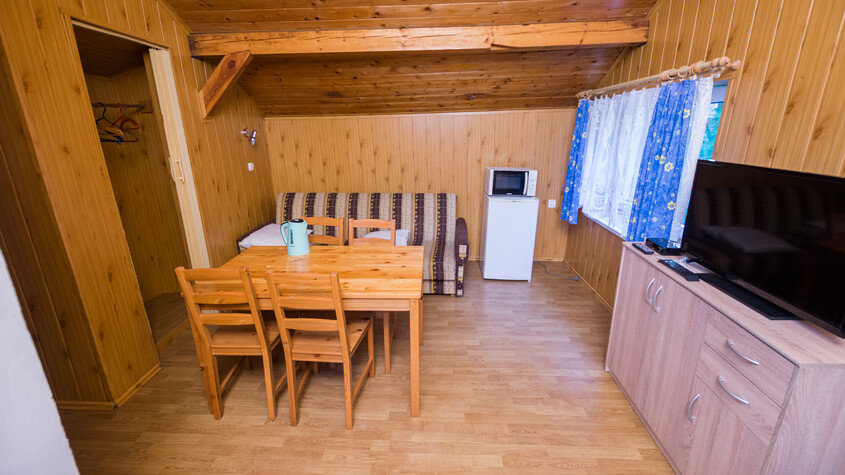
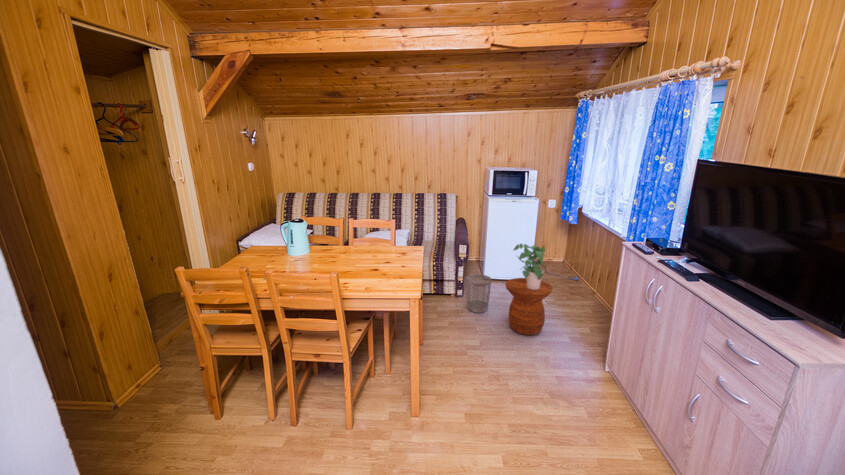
+ potted plant (531, 266)
+ side table (526, 307)
+ wastebasket (478, 293)
